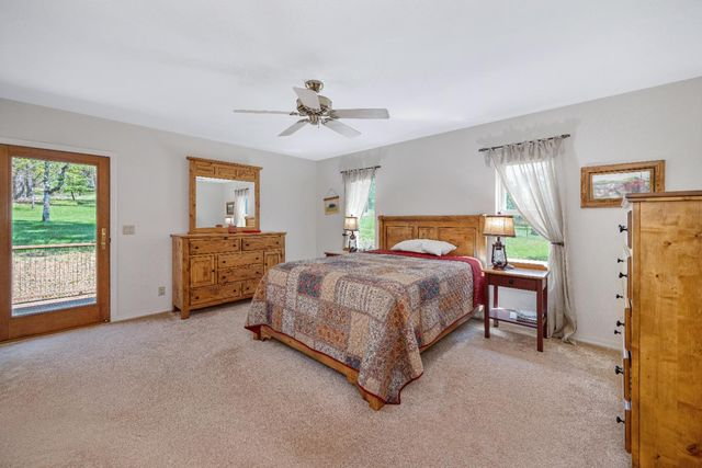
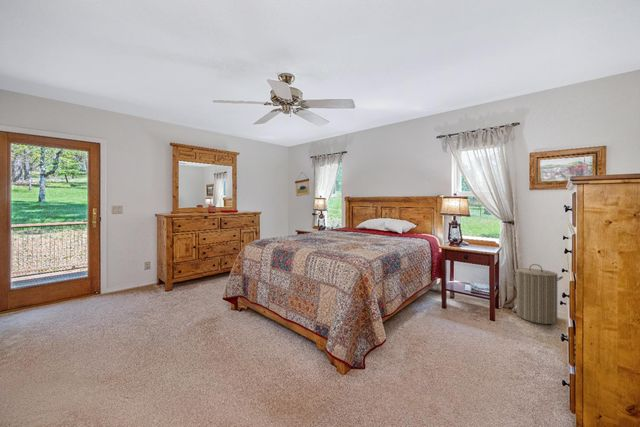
+ laundry hamper (536, 291)
